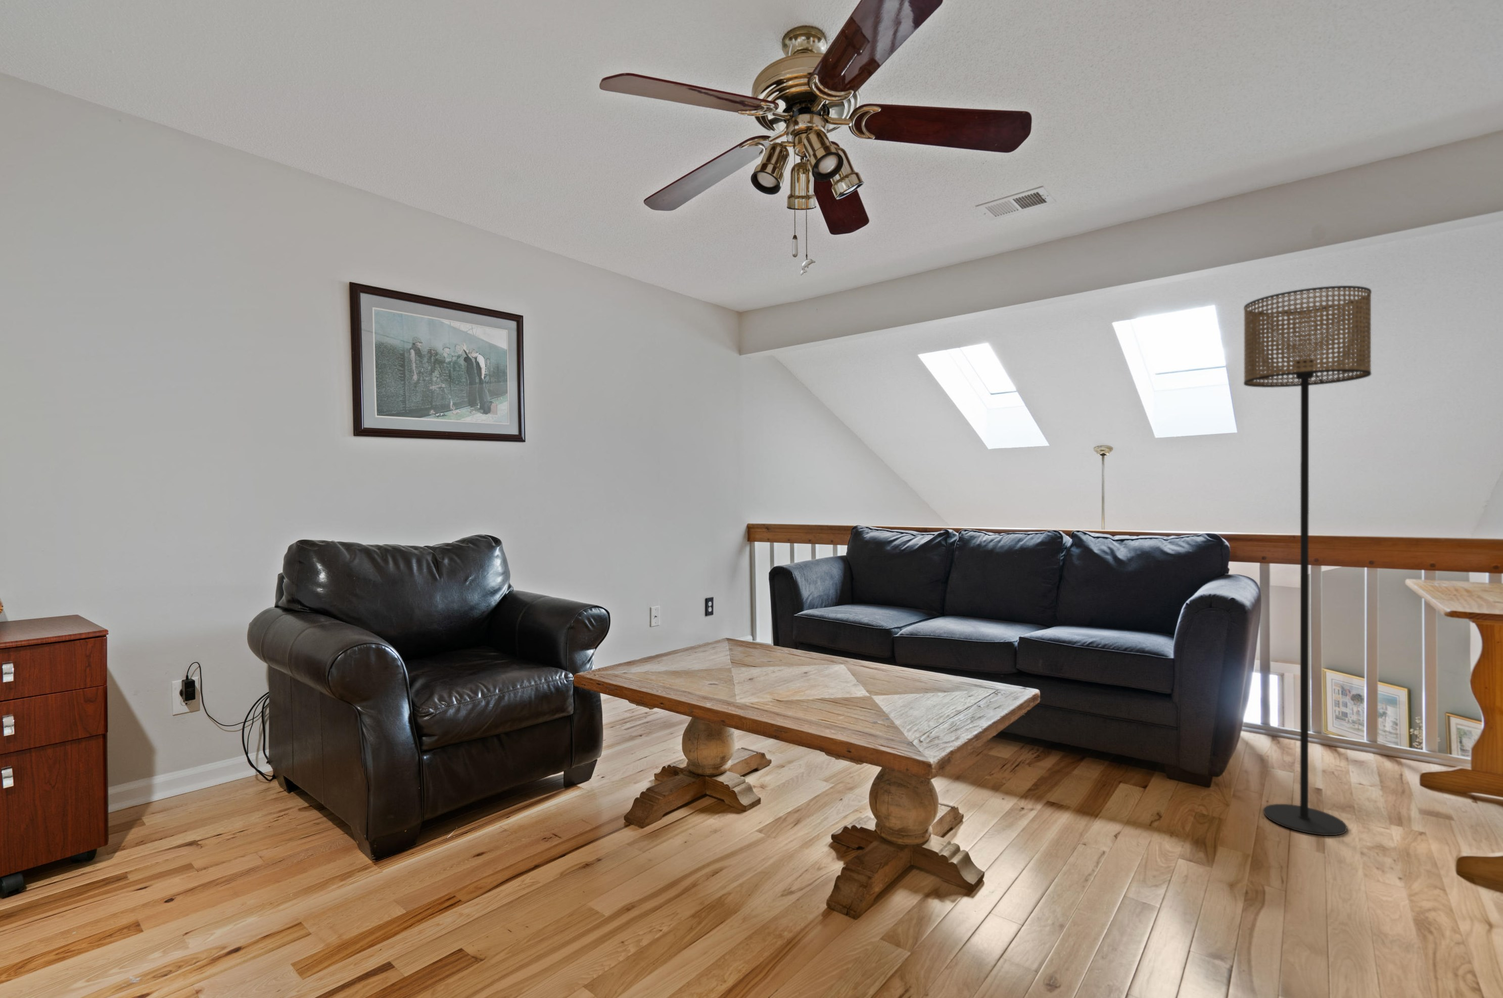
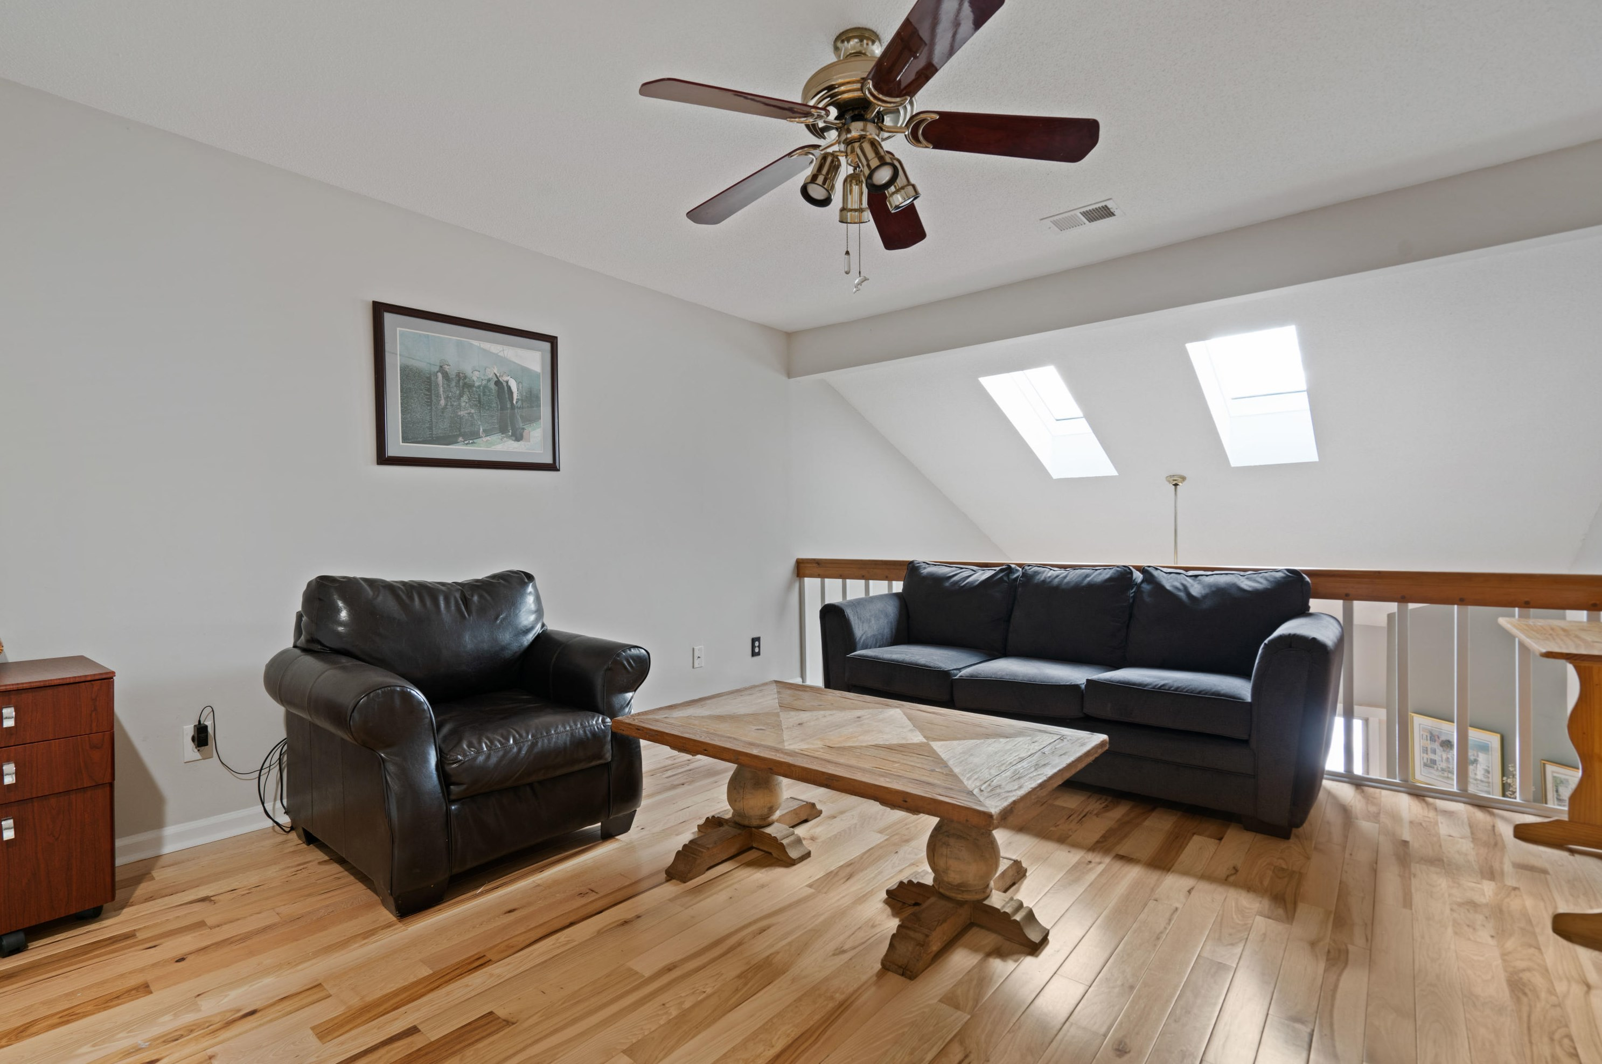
- floor lamp (1305, 560)
